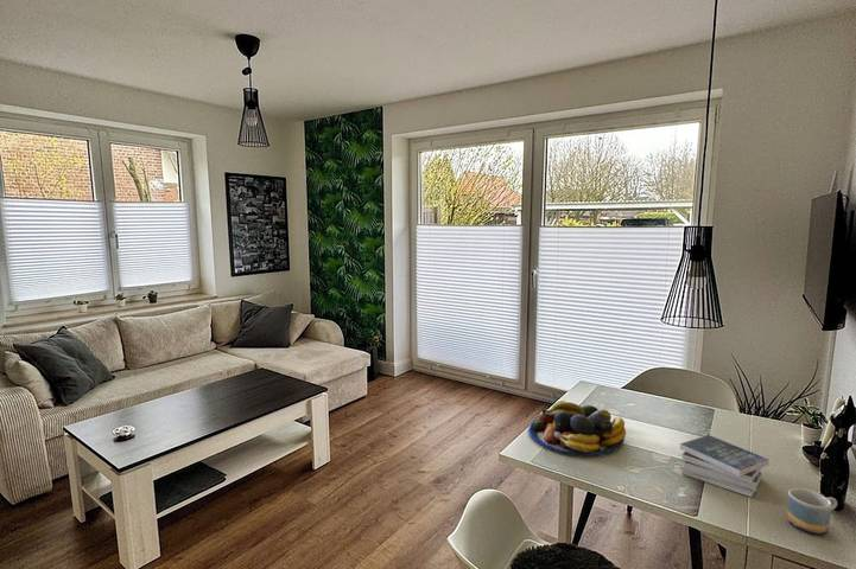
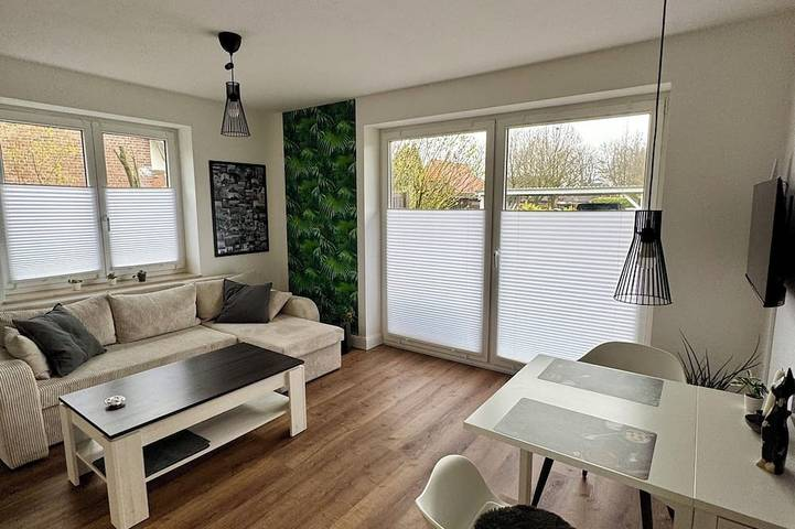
- mug (813, 511)
- book (722, 463)
- fruit bowl (575, 418)
